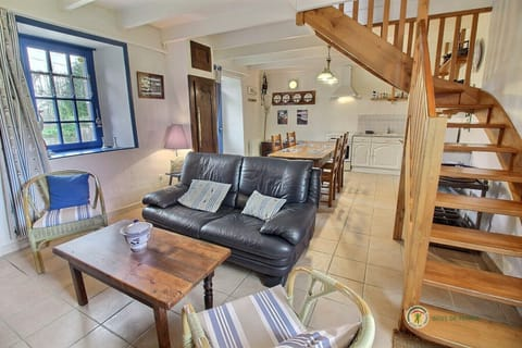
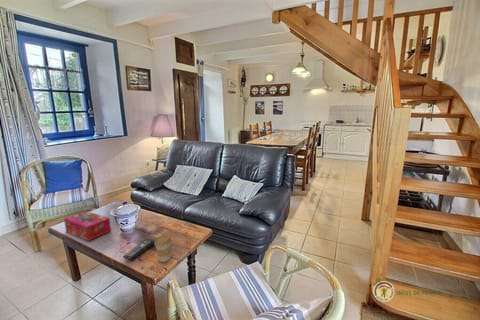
+ coffee cup (163, 248)
+ tissue box (87, 224)
+ remote control (141, 248)
